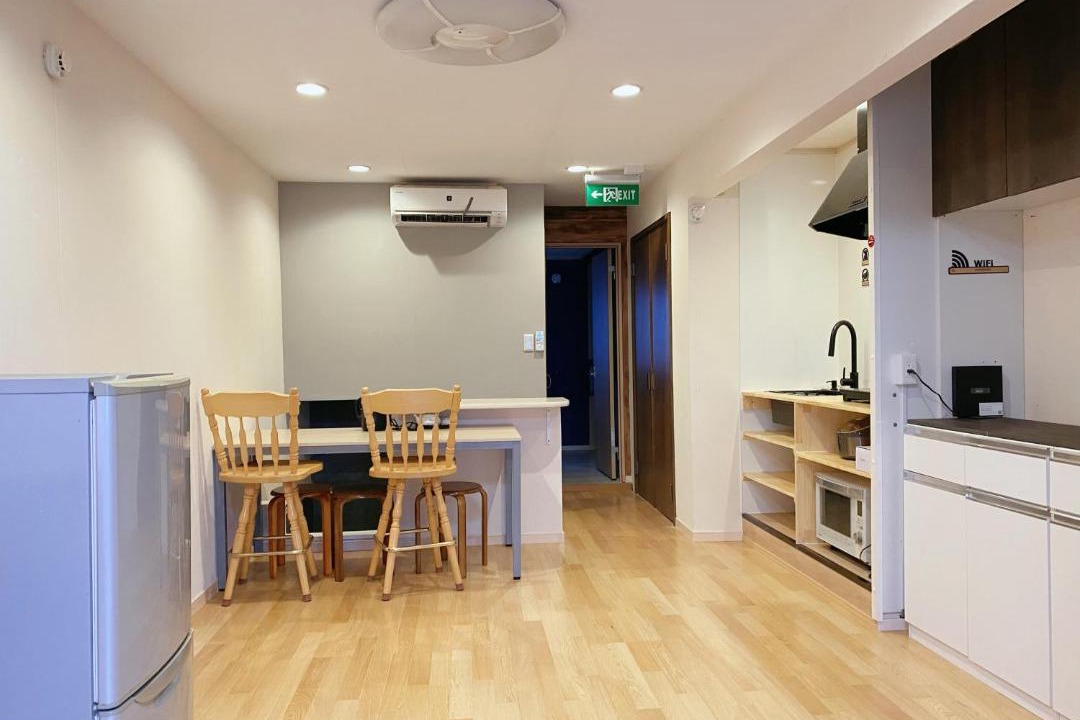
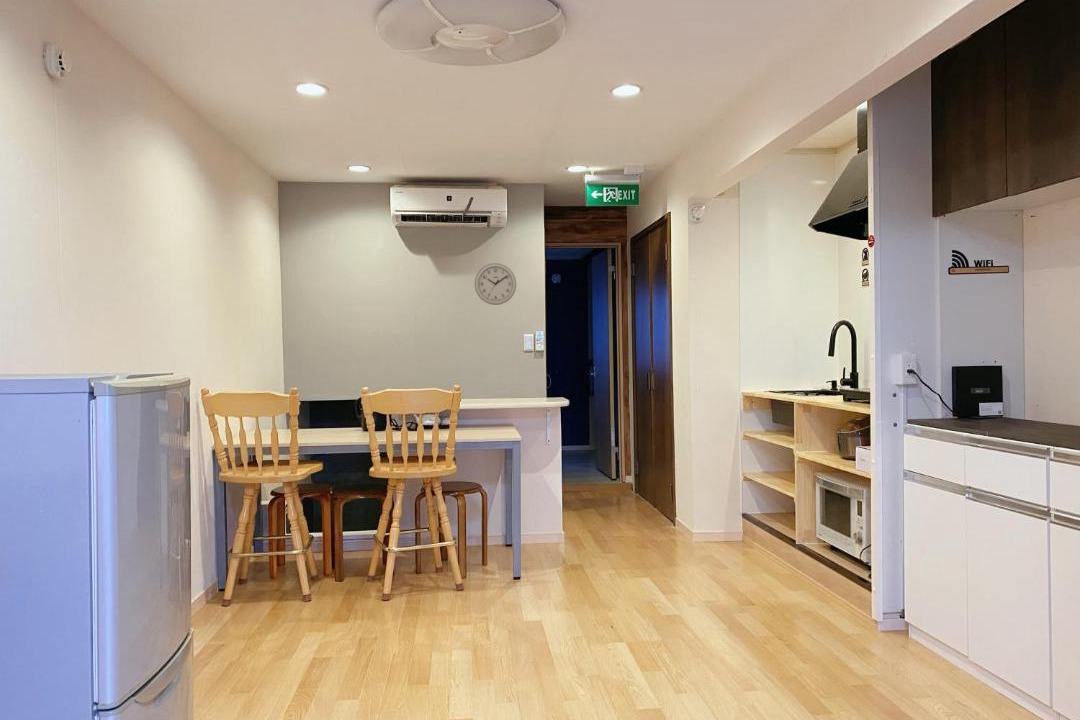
+ wall clock (495, 284)
